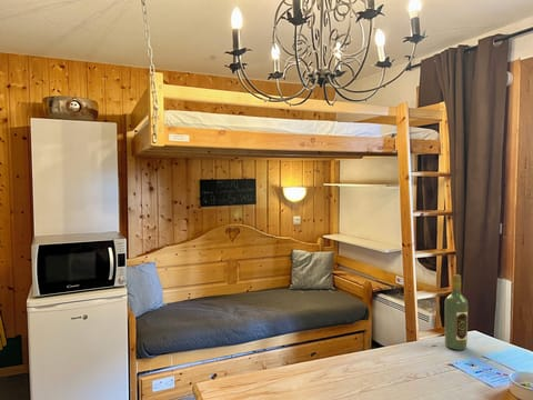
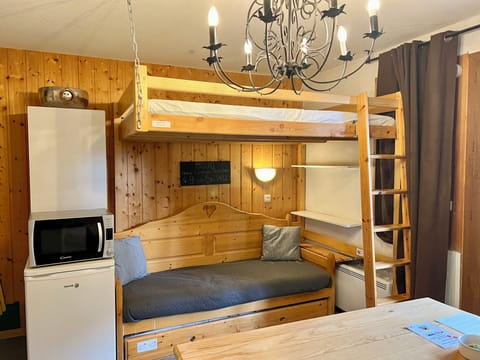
- wine bottle (455, 310)
